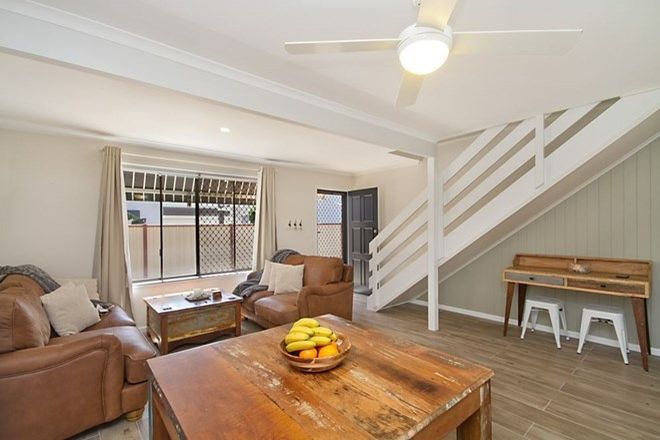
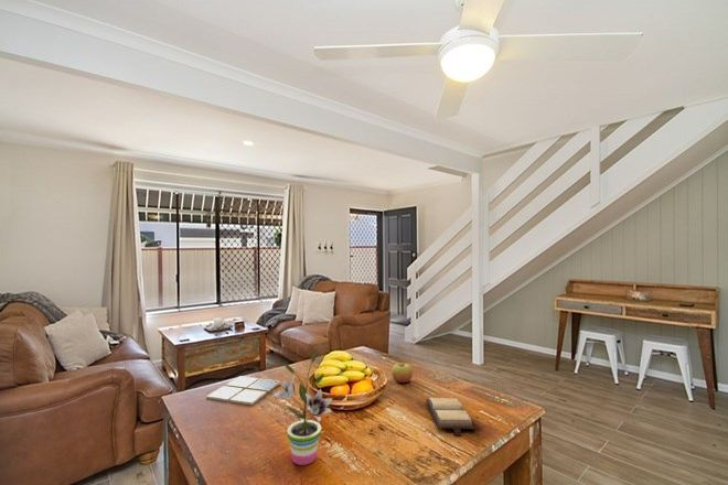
+ apple (402, 371)
+ drink coaster (245, 389)
+ potted plant (302, 409)
+ hardback book (449, 411)
